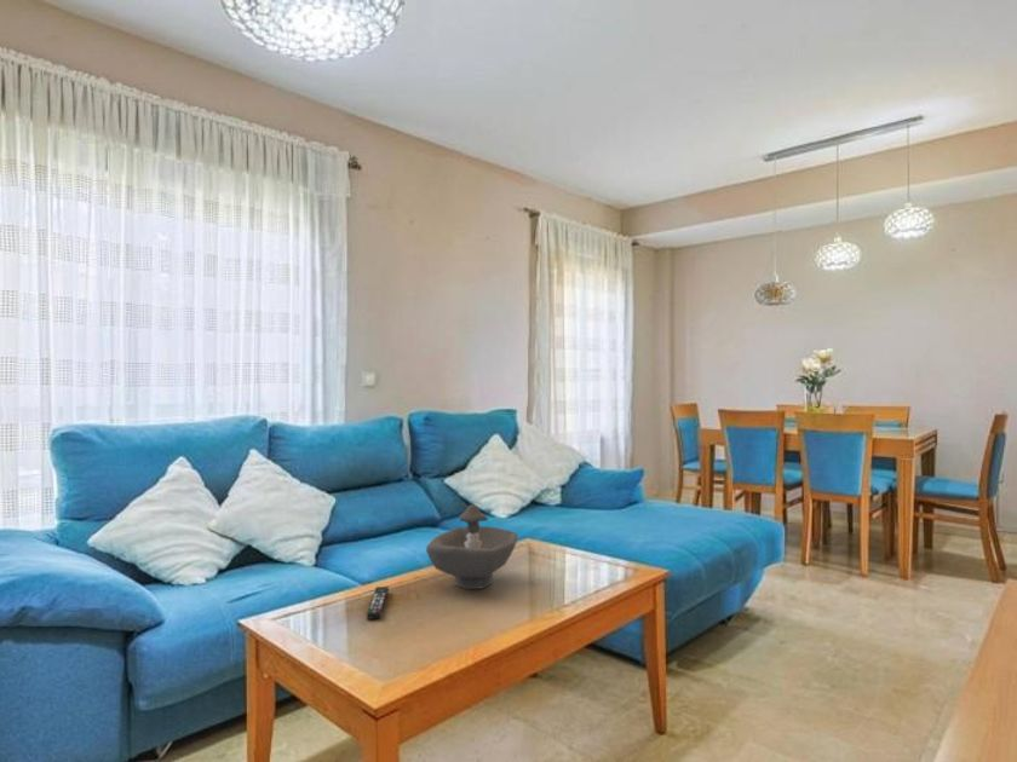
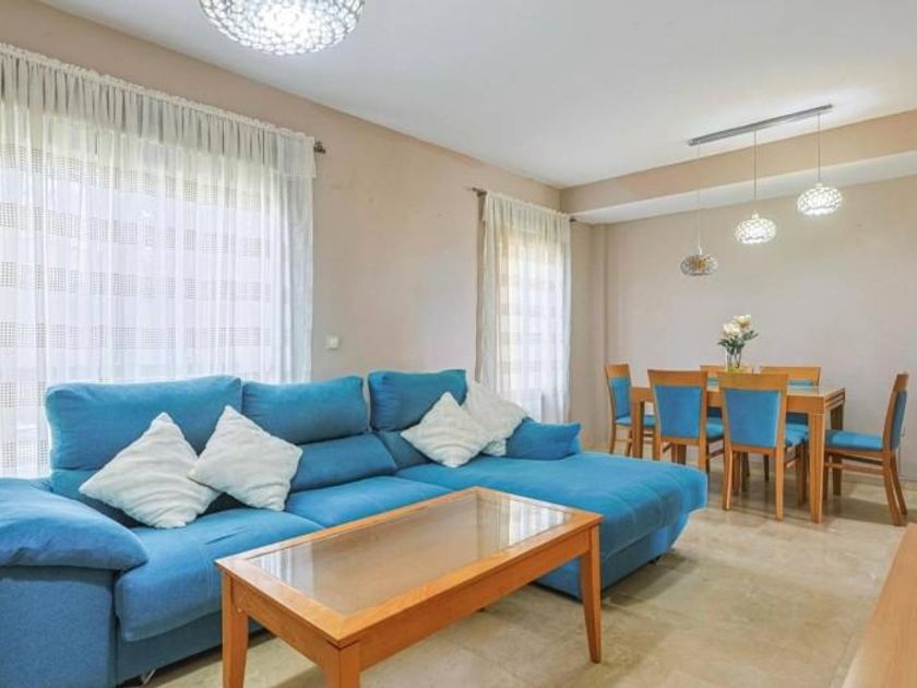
- remote control (378, 601)
- decorative bowl (473, 543)
